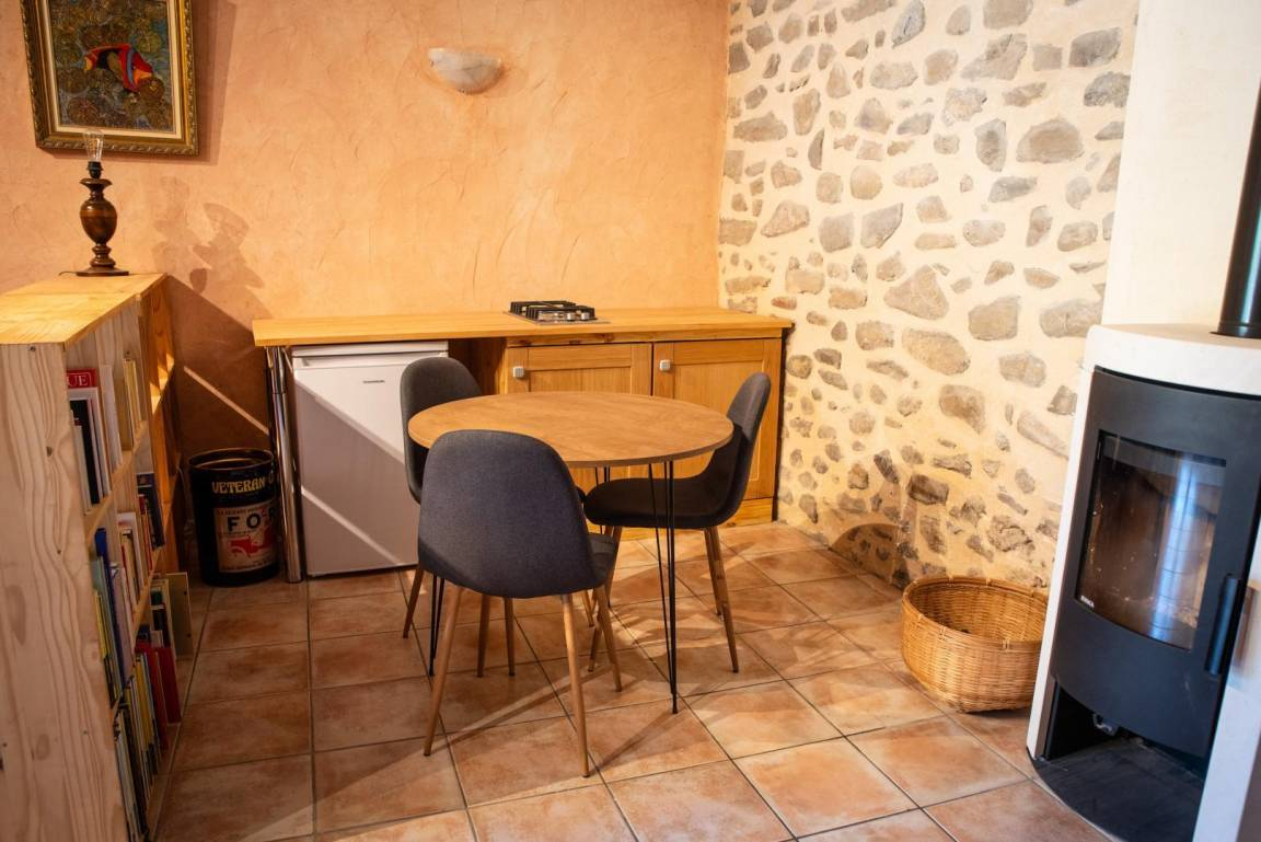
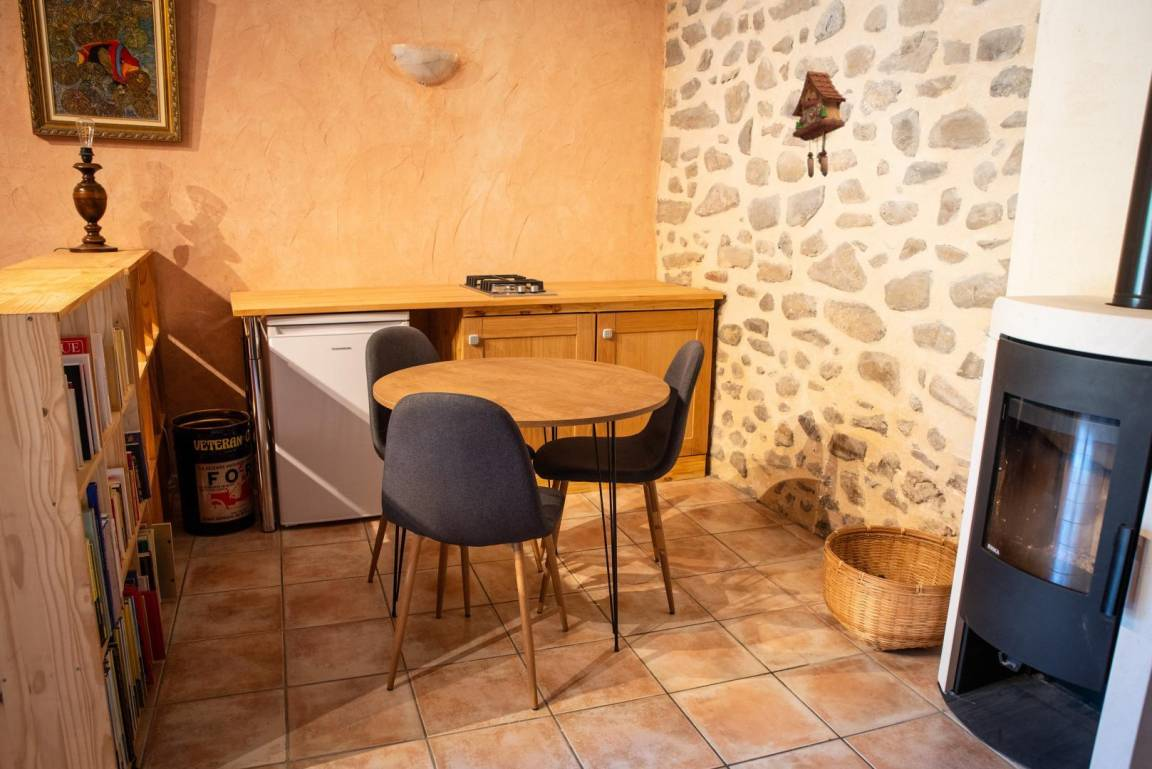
+ cuckoo clock (815, 124)
